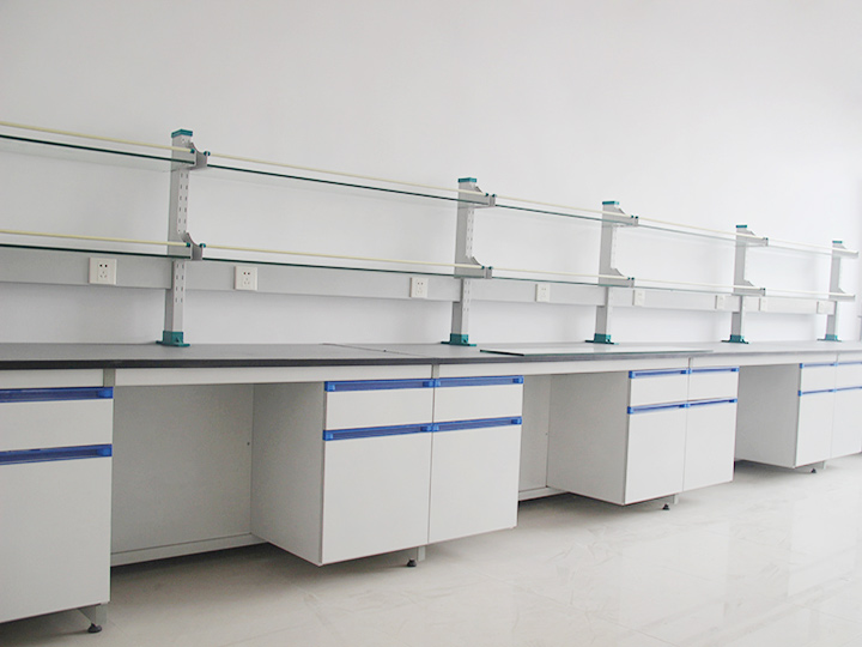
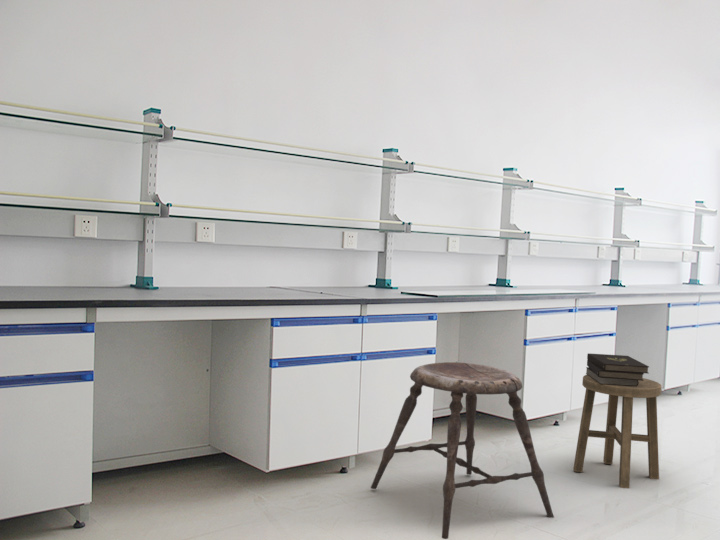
+ stool (459, 436)
+ book (615, 369)
+ stool (617, 429)
